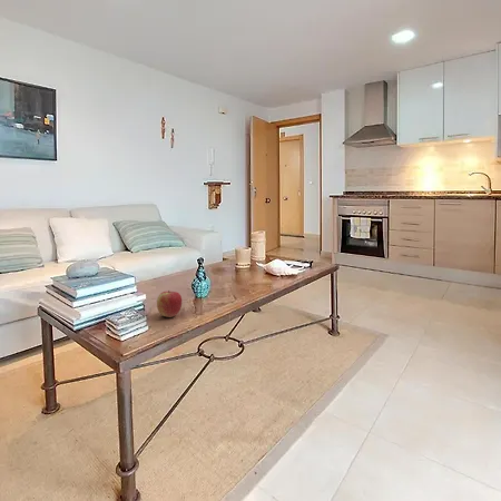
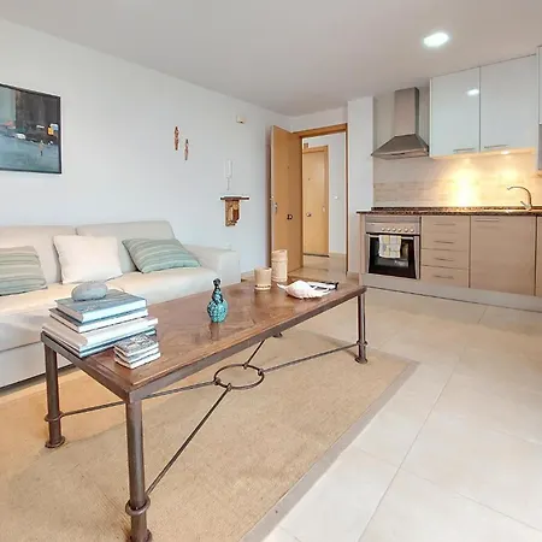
- apple (169, 303)
